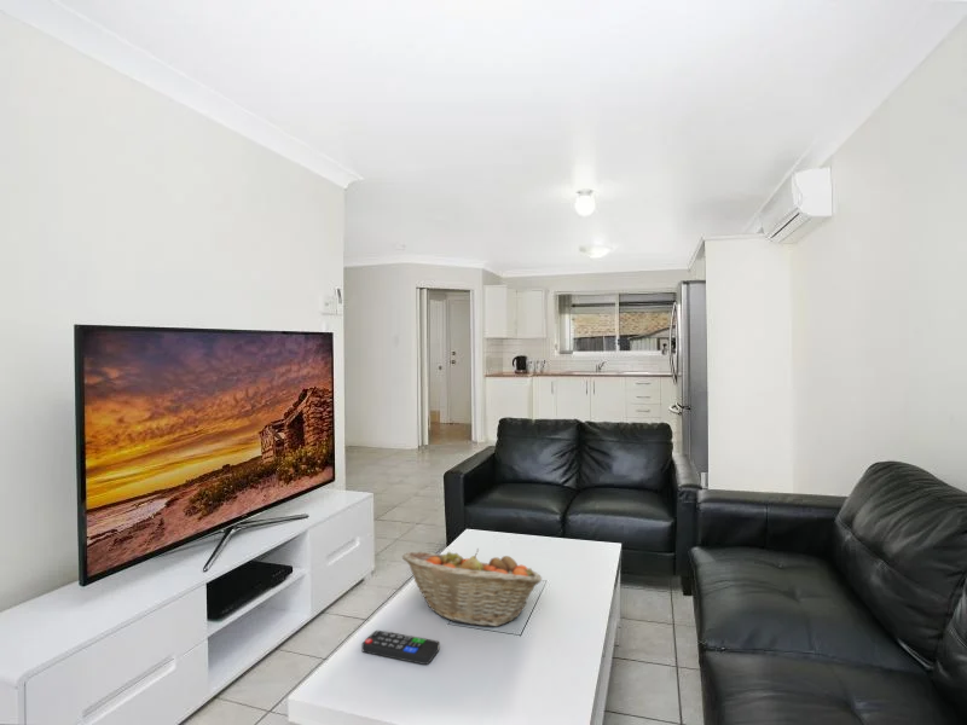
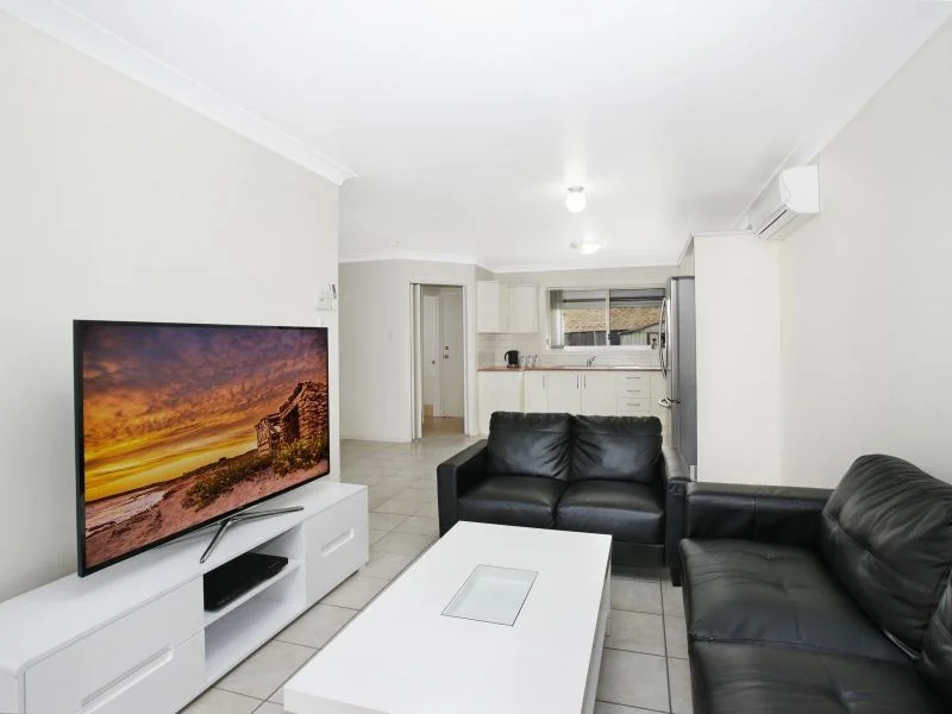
- fruit basket (470, 576)
- remote control (400, 645)
